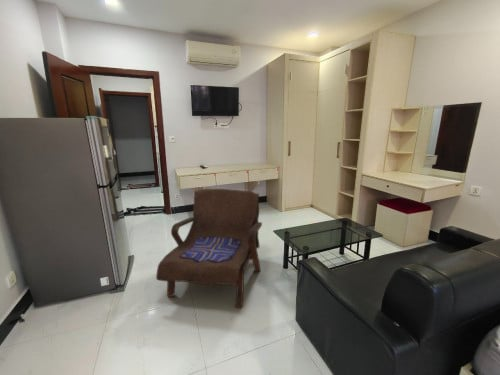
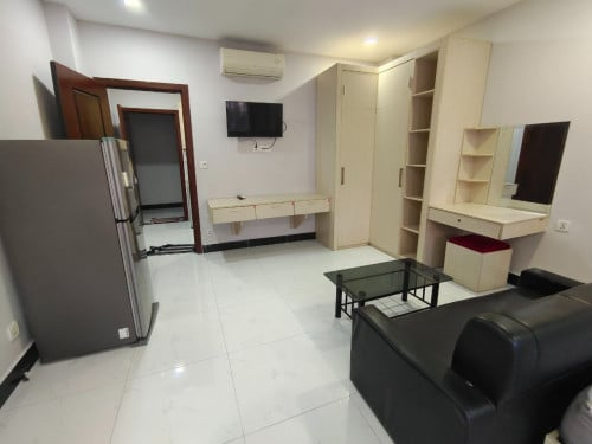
- armchair (215, 239)
